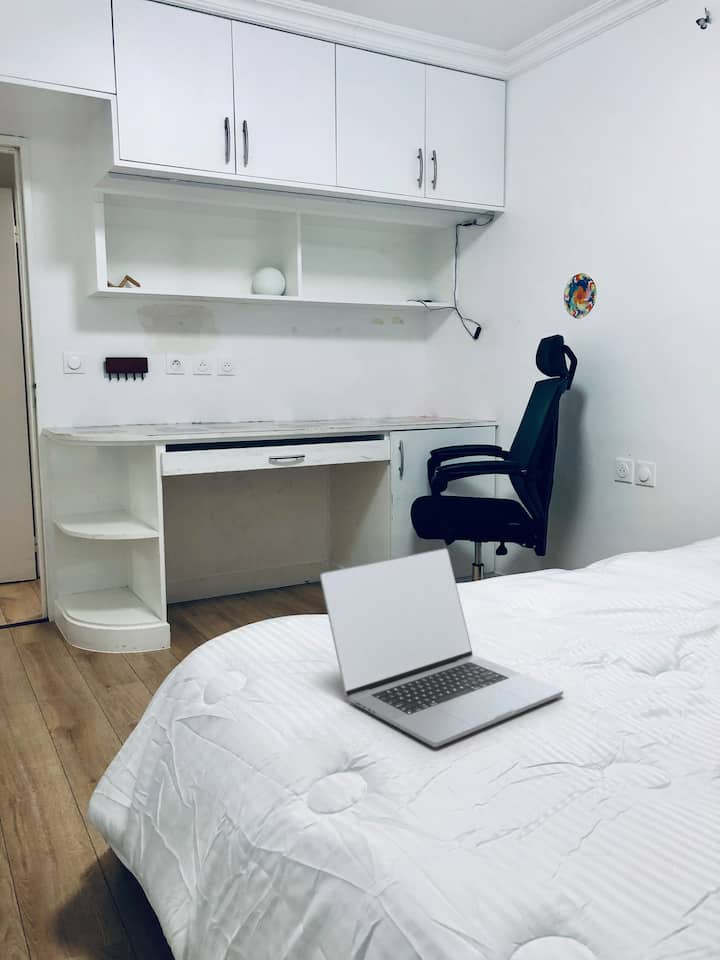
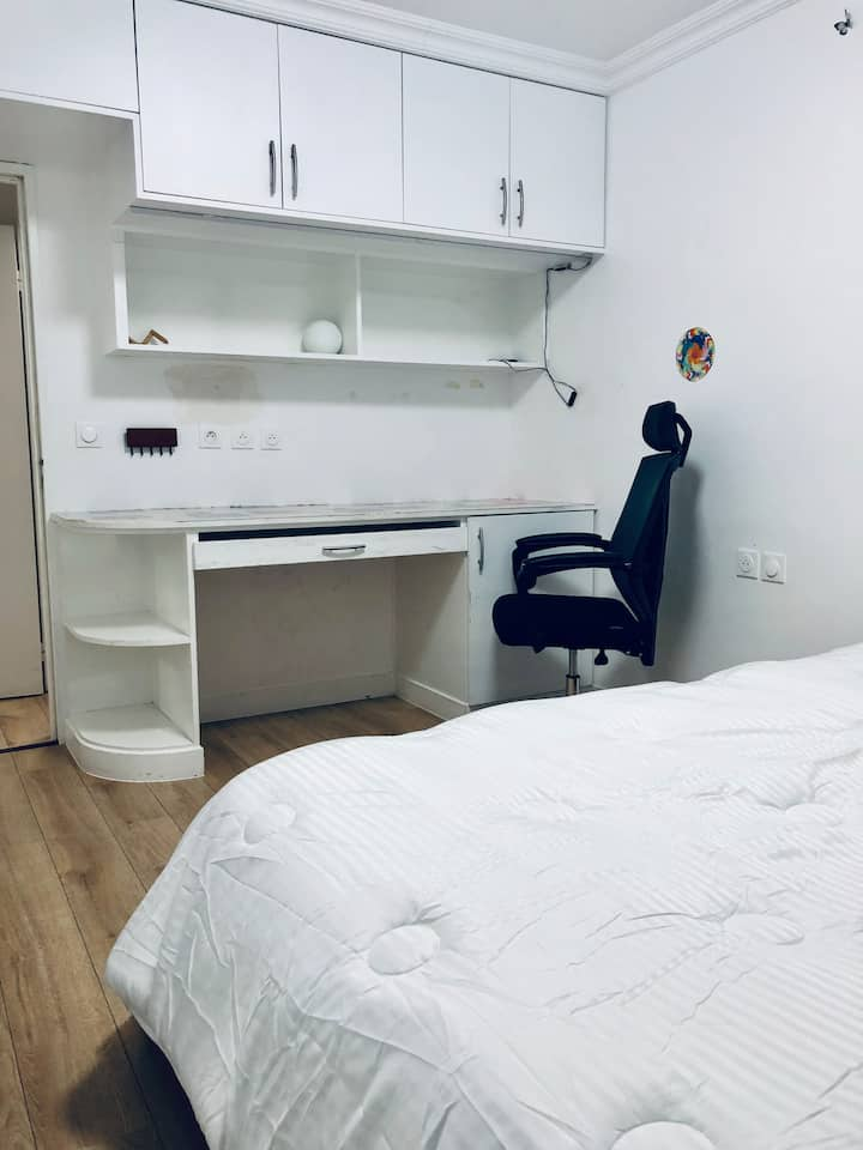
- laptop (441, 634)
